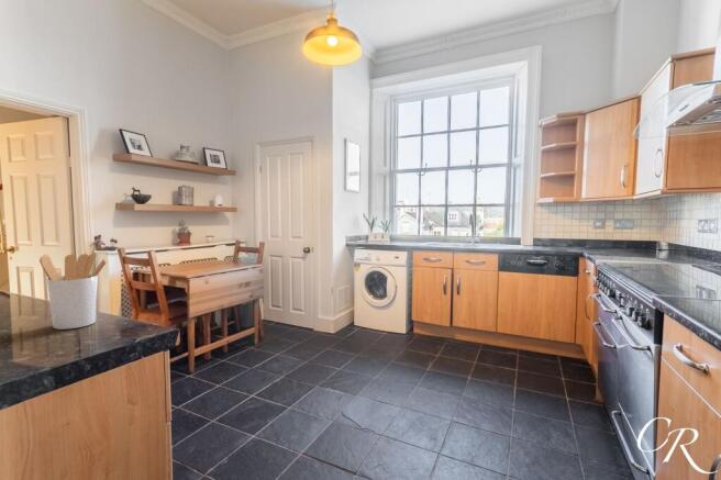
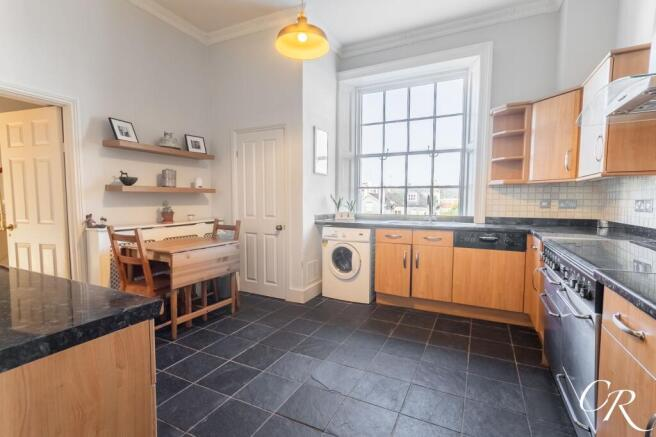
- utensil holder (76, 287)
